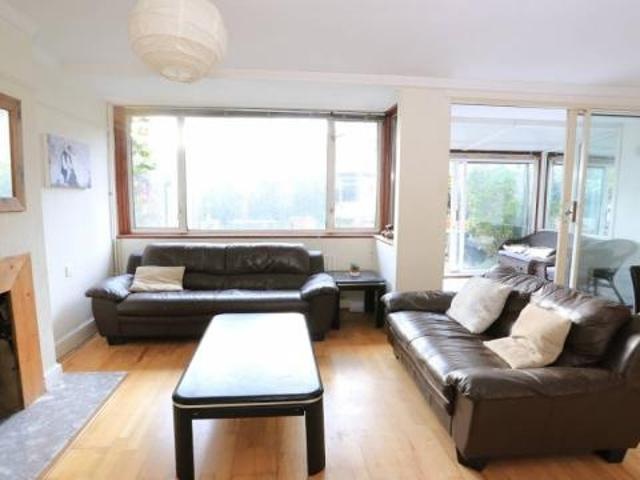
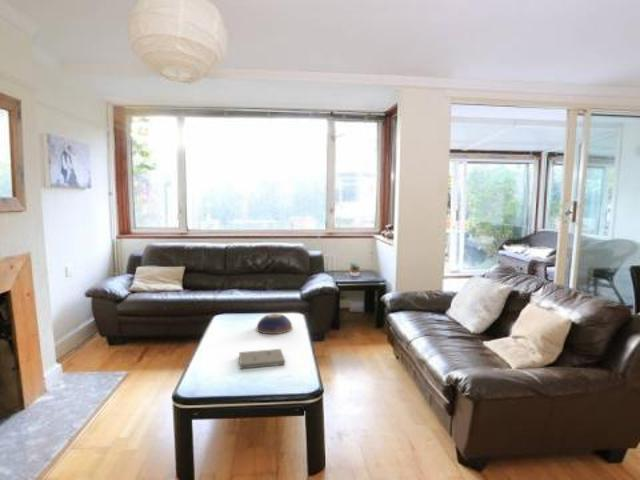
+ book (261, 358)
+ decorative bowl (274, 321)
